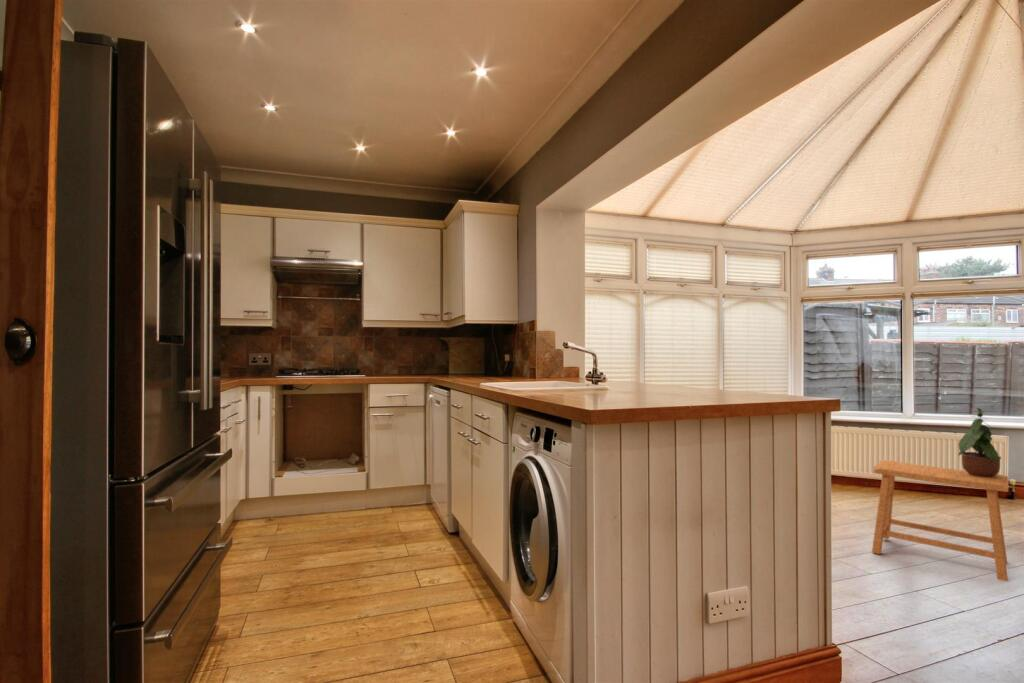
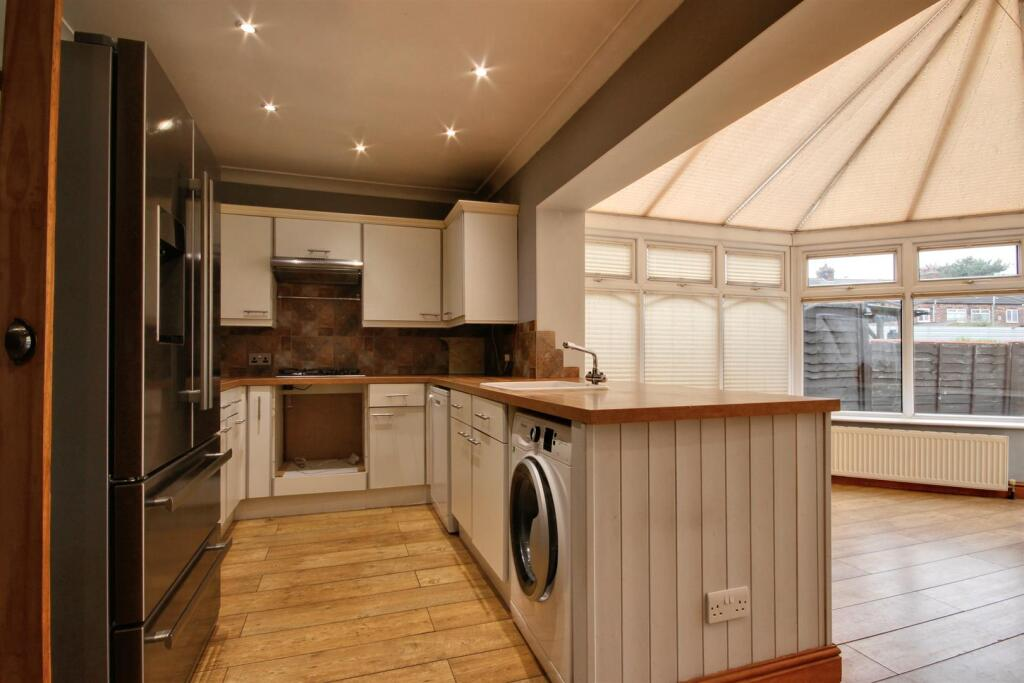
- potted plant (977, 440)
- stool (936, 527)
